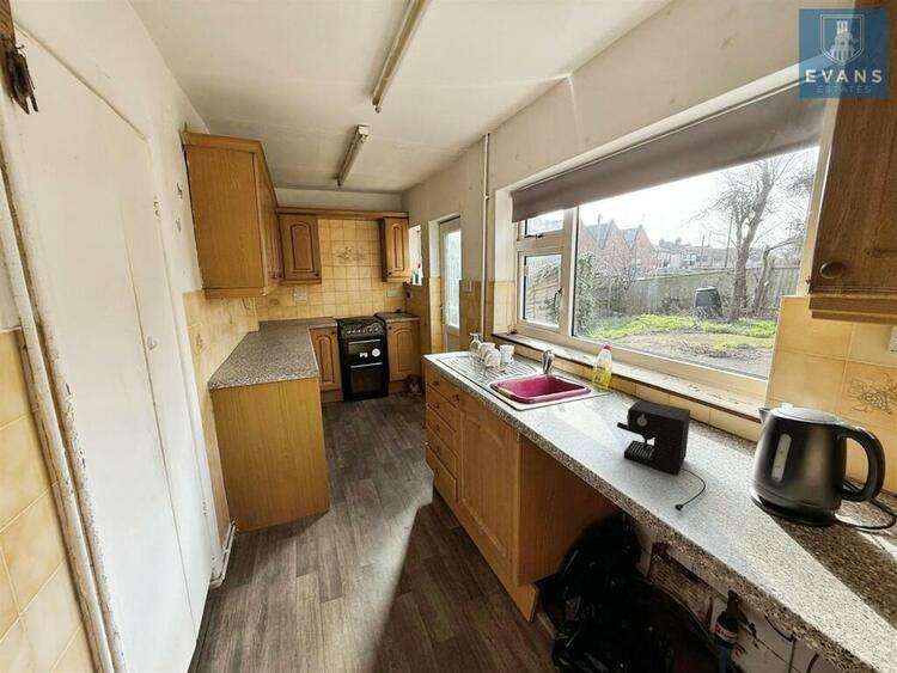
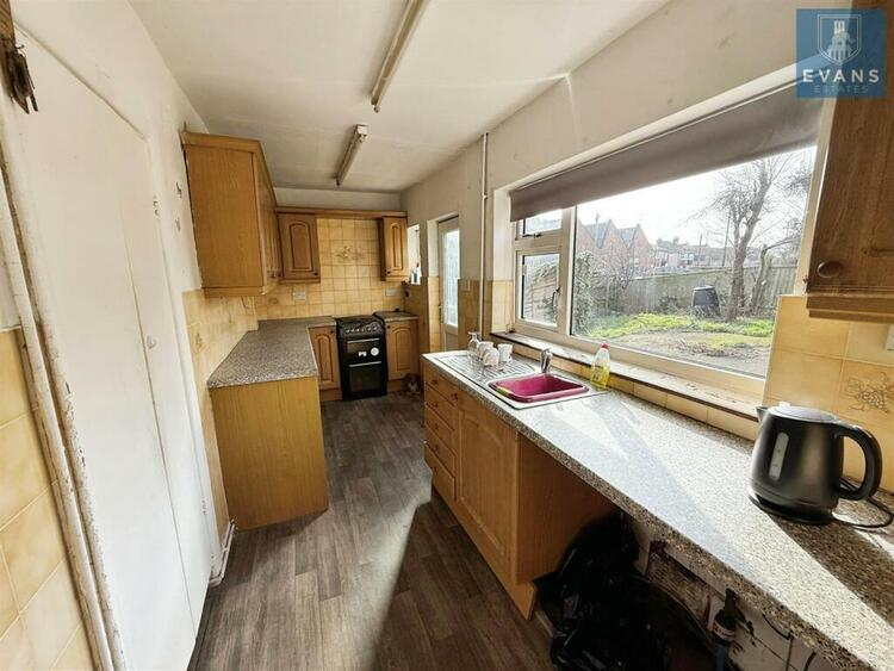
- coffee maker (653, 446)
